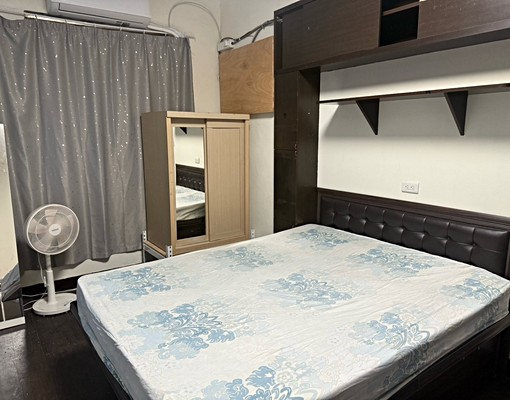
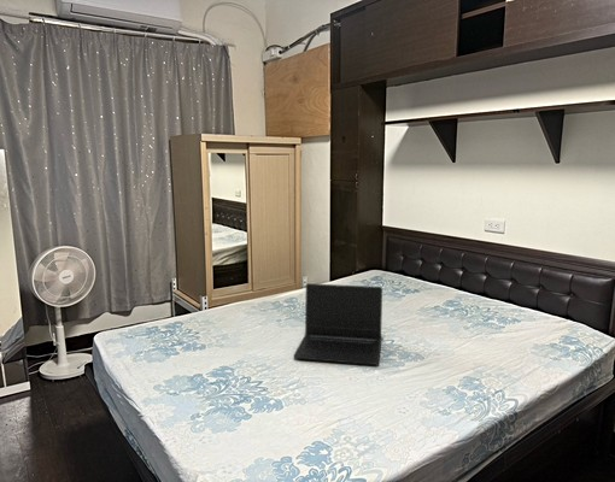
+ laptop (339, 322)
